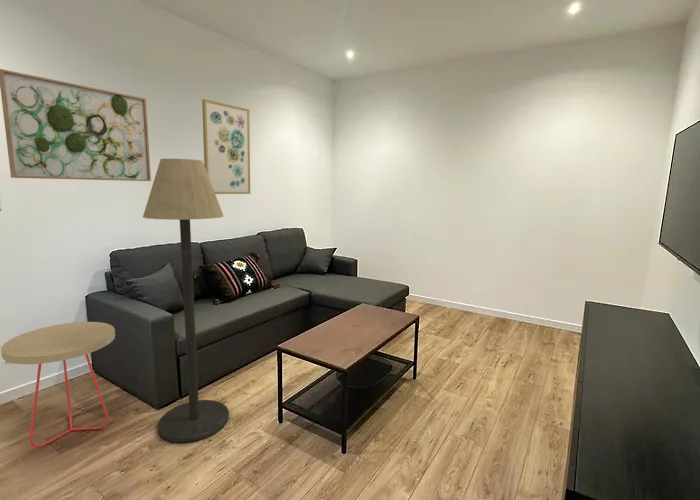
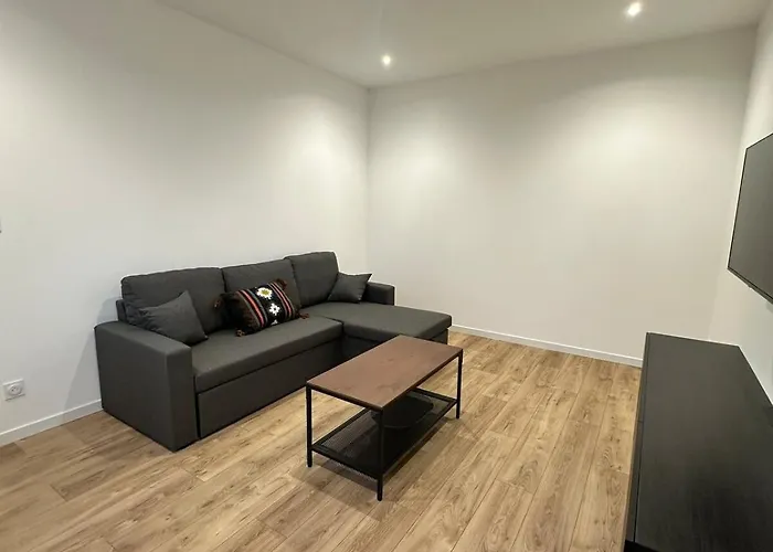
- wall art (228, 150)
- wall art (86, 133)
- floor lamp (188, 297)
- side table (66, 384)
